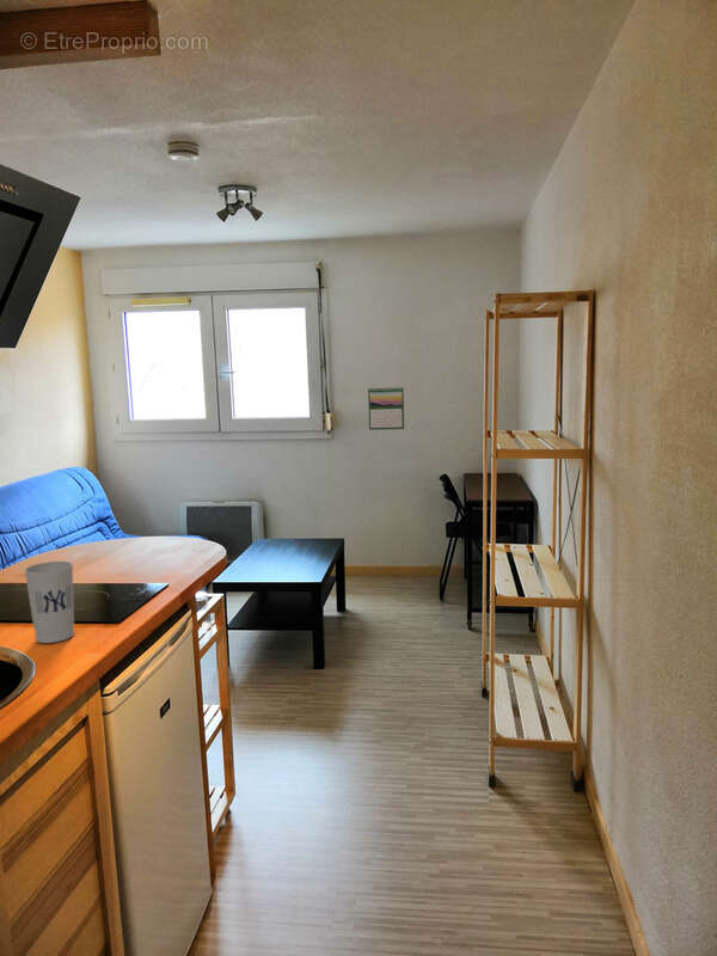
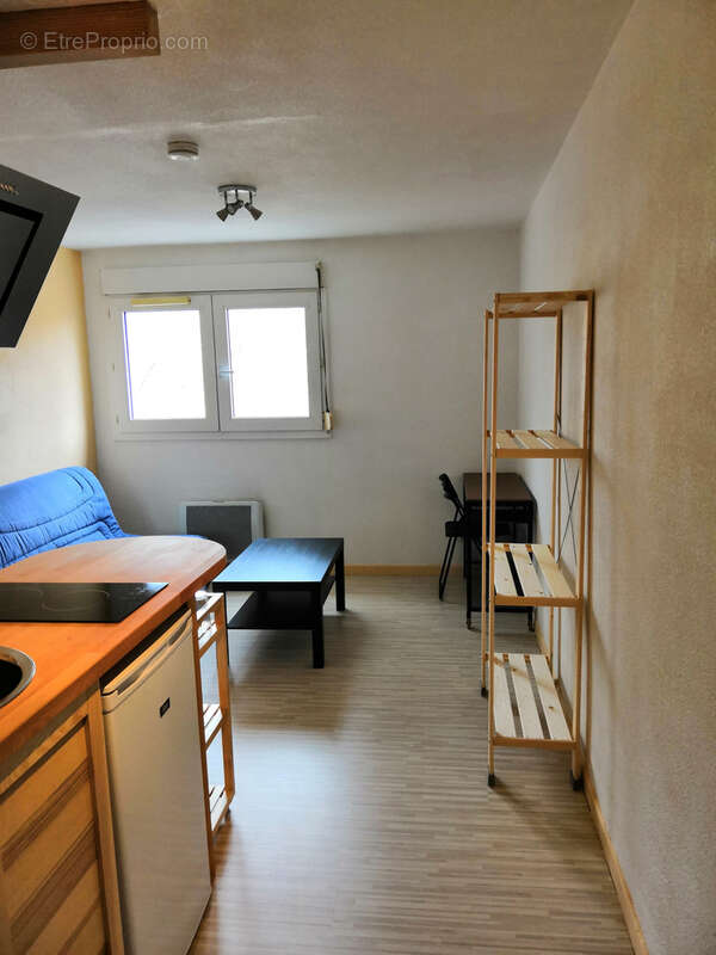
- calendar (386, 407)
- cup (51, 601)
